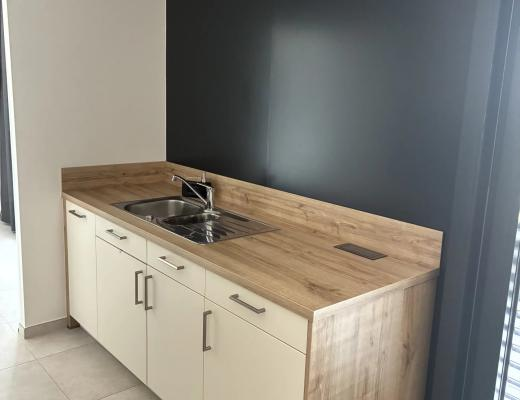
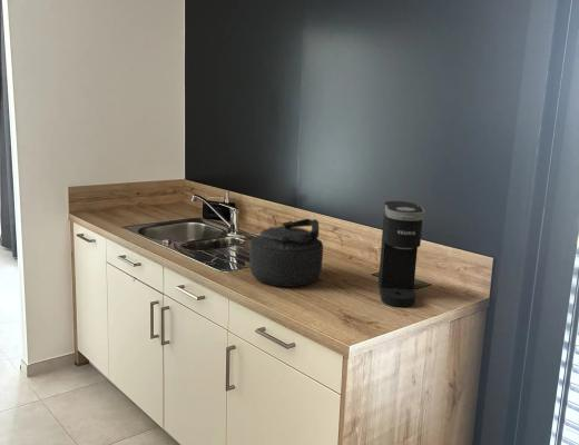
+ coffee maker (399, 249)
+ kettle (287, 249)
